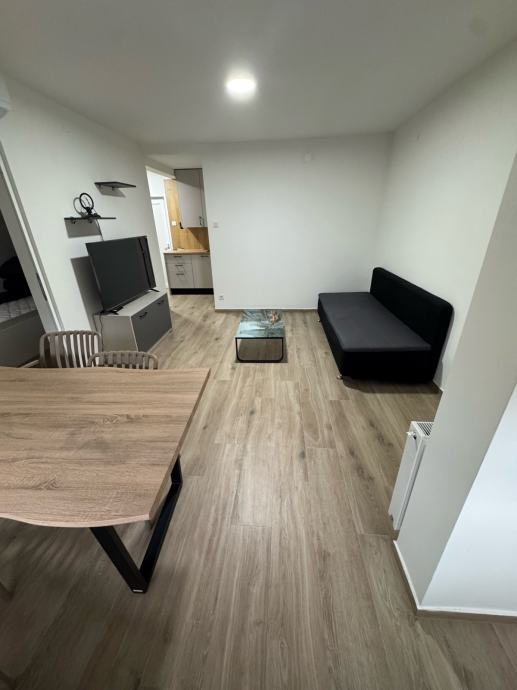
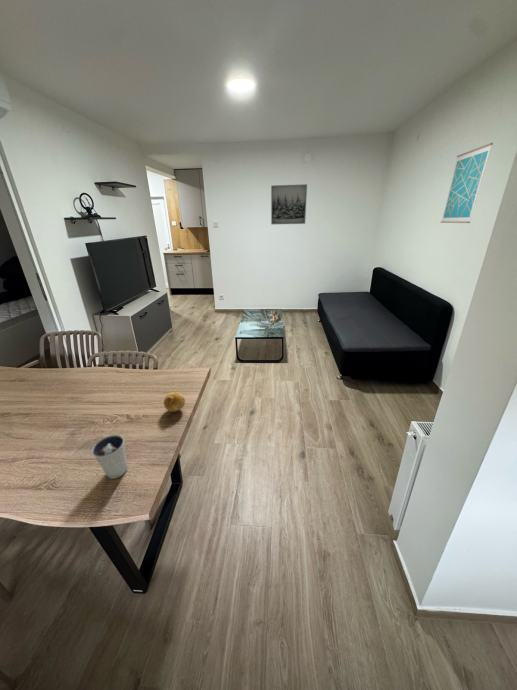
+ wall art (288, 205)
+ fruit (174, 401)
+ wall art (463, 188)
+ dixie cup (112, 458)
